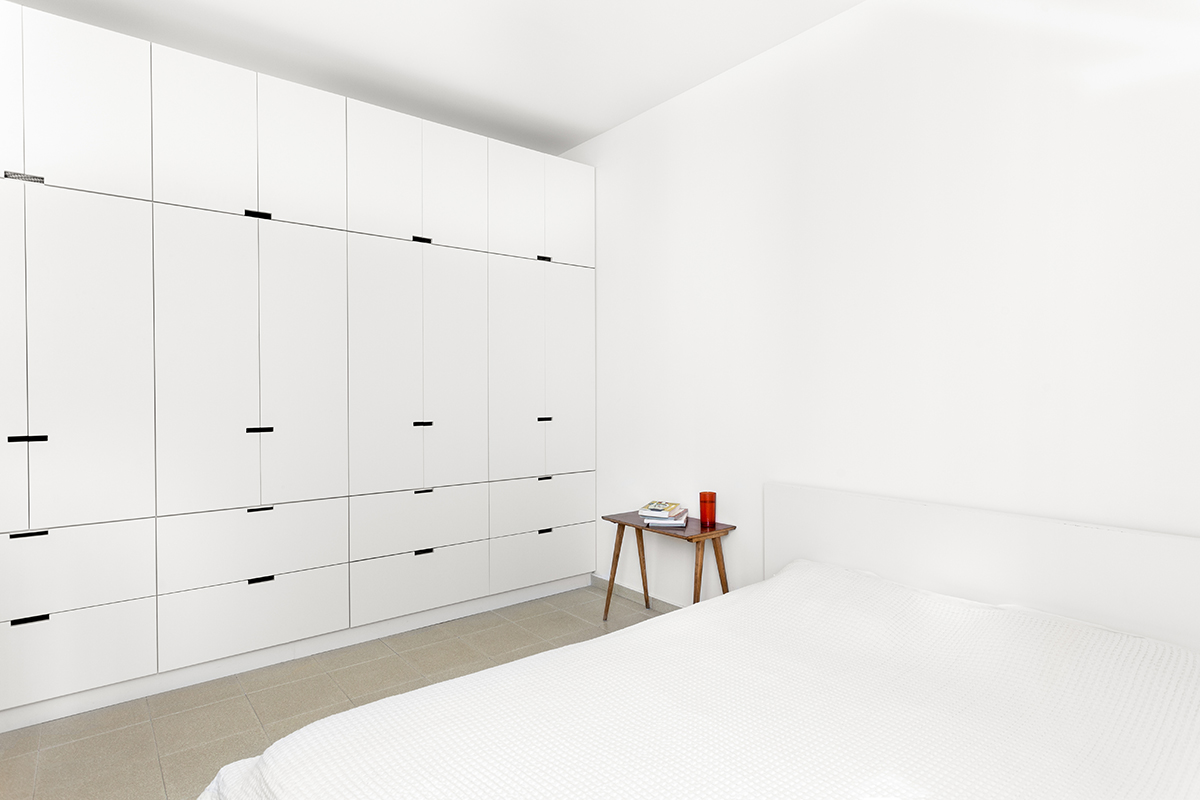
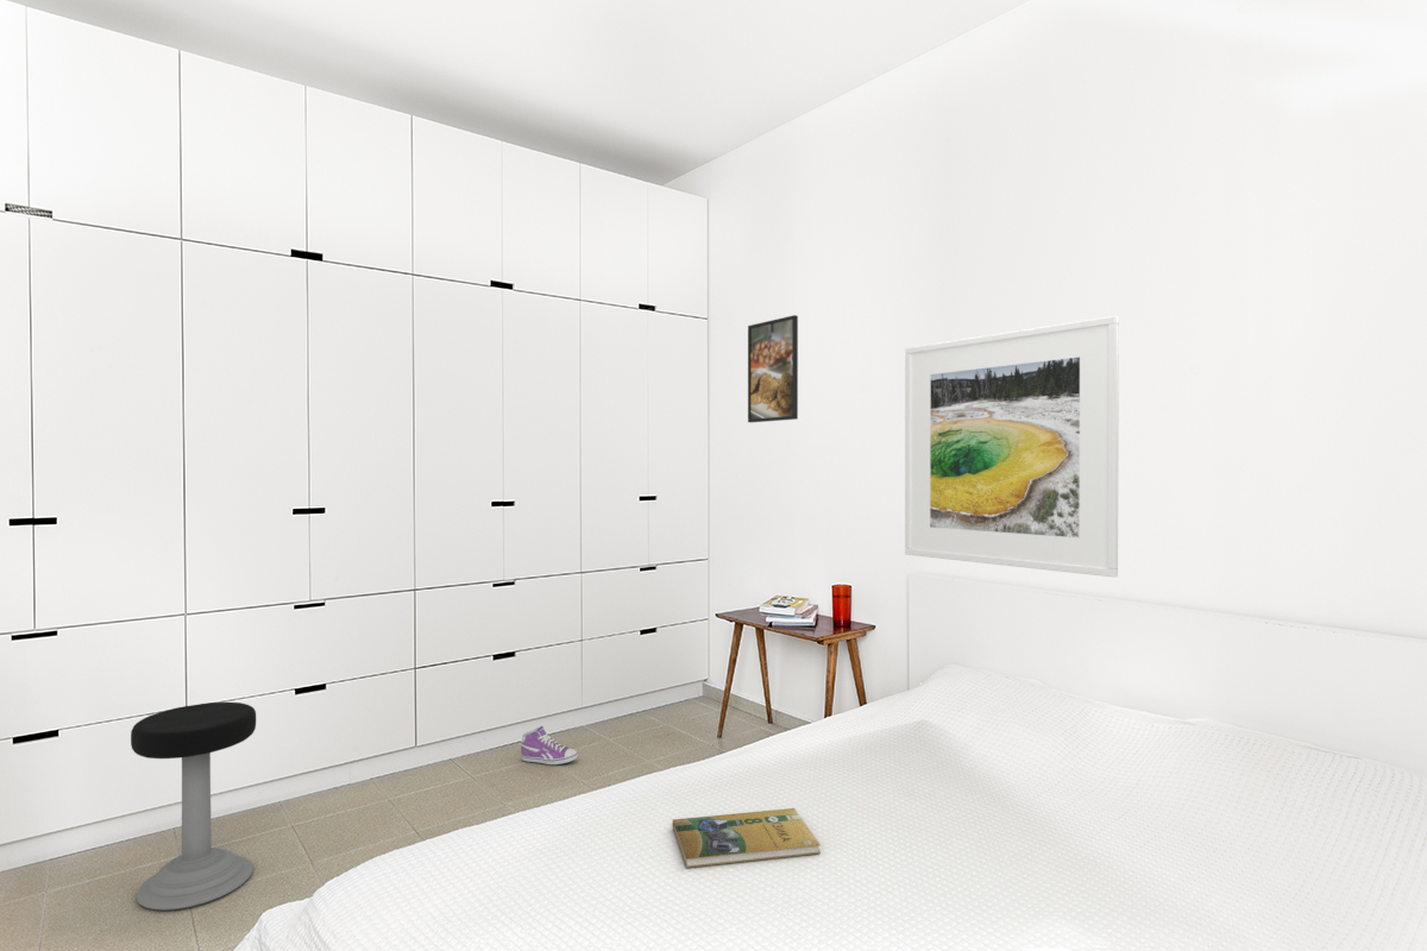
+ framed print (772, 370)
+ booklet (743, 836)
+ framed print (999, 448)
+ stool (196, 799)
+ sneaker (548, 744)
